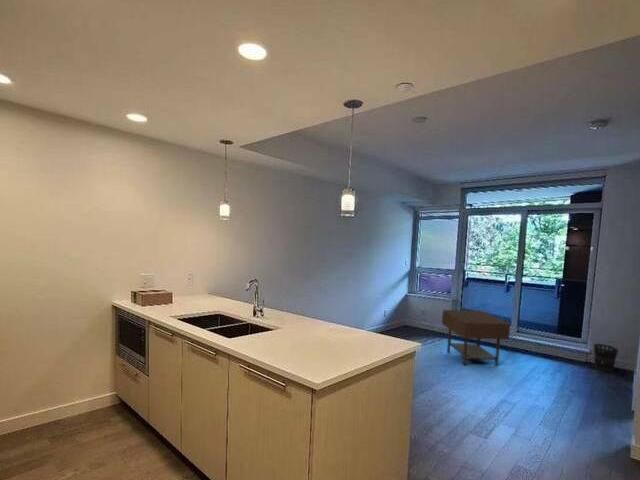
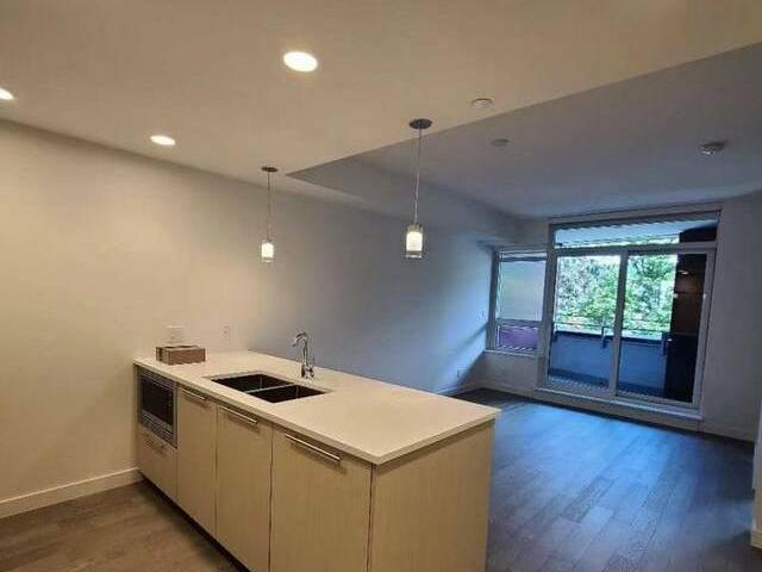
- side table (473, 338)
- wastebasket (604, 357)
